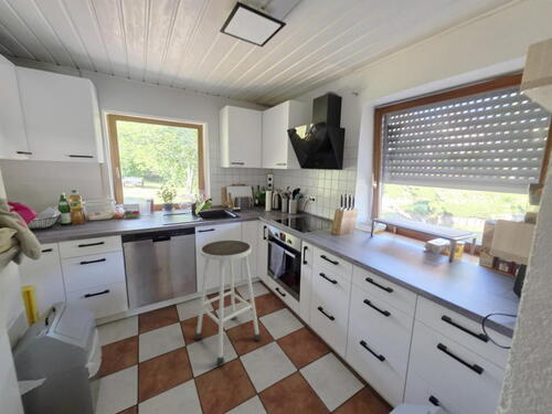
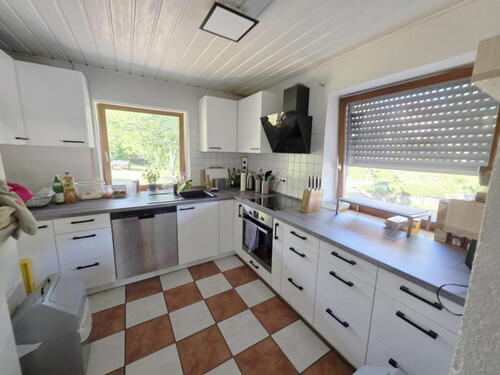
- stool (226, 294)
